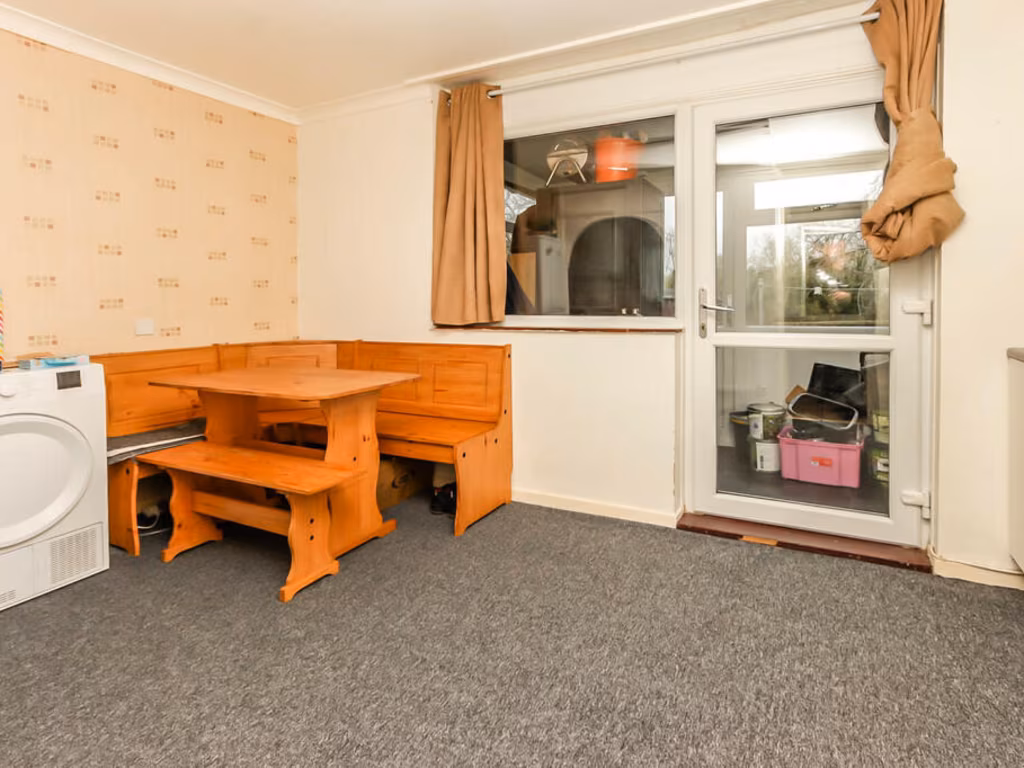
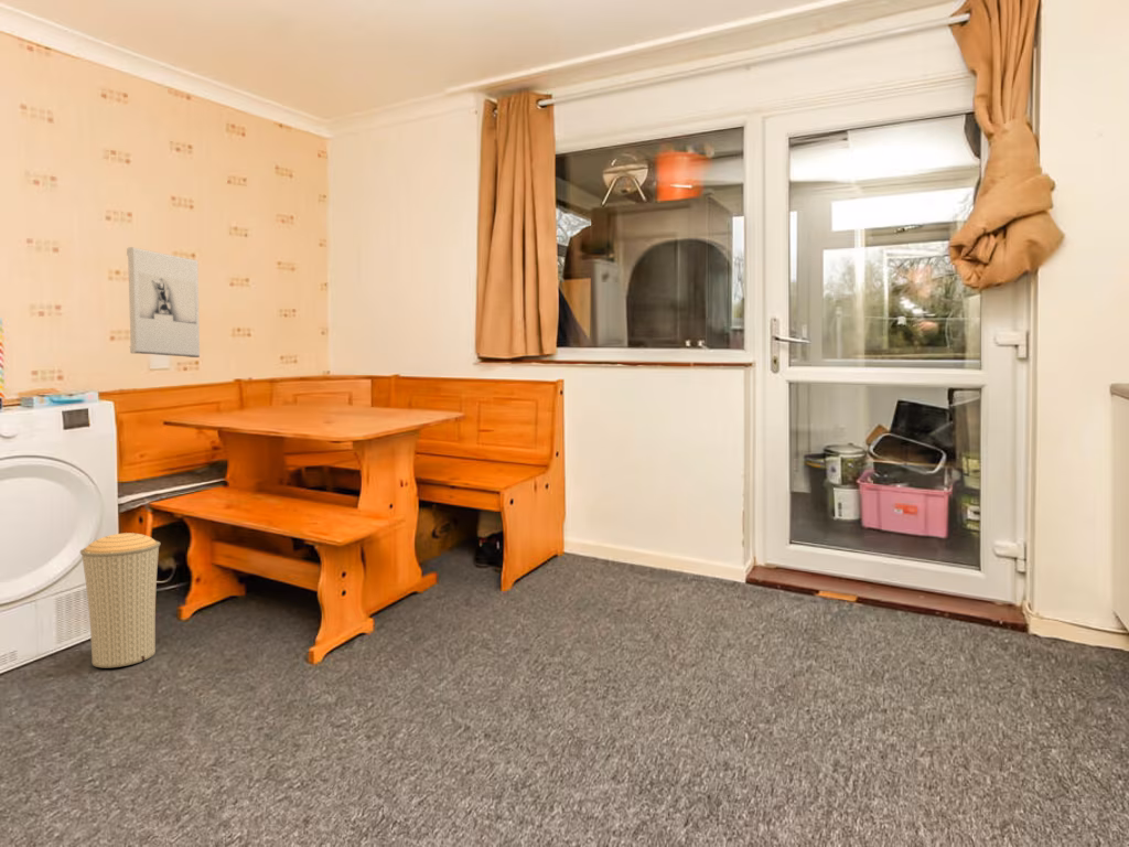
+ trash can (122, 596)
+ wall sculpture (164, 304)
